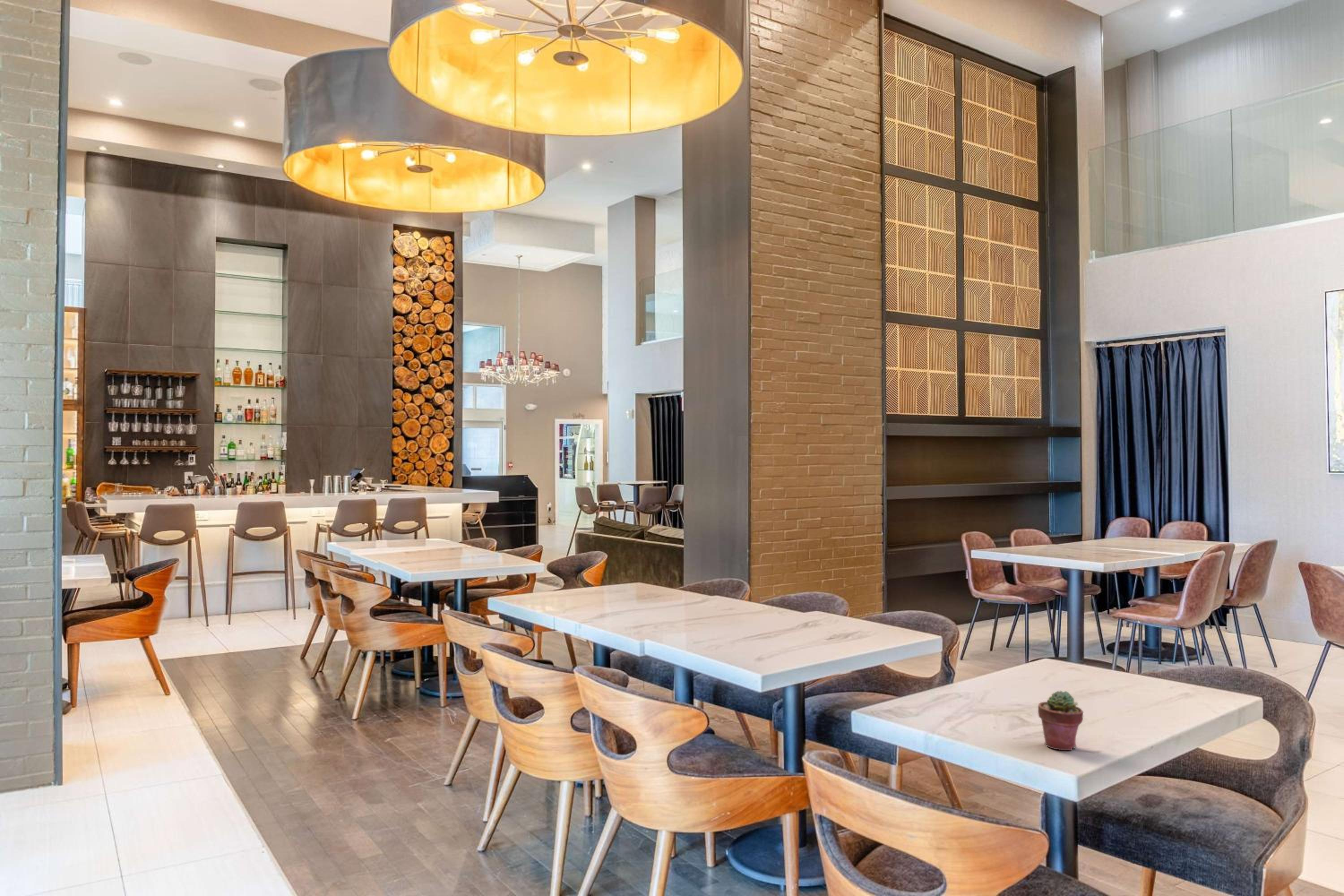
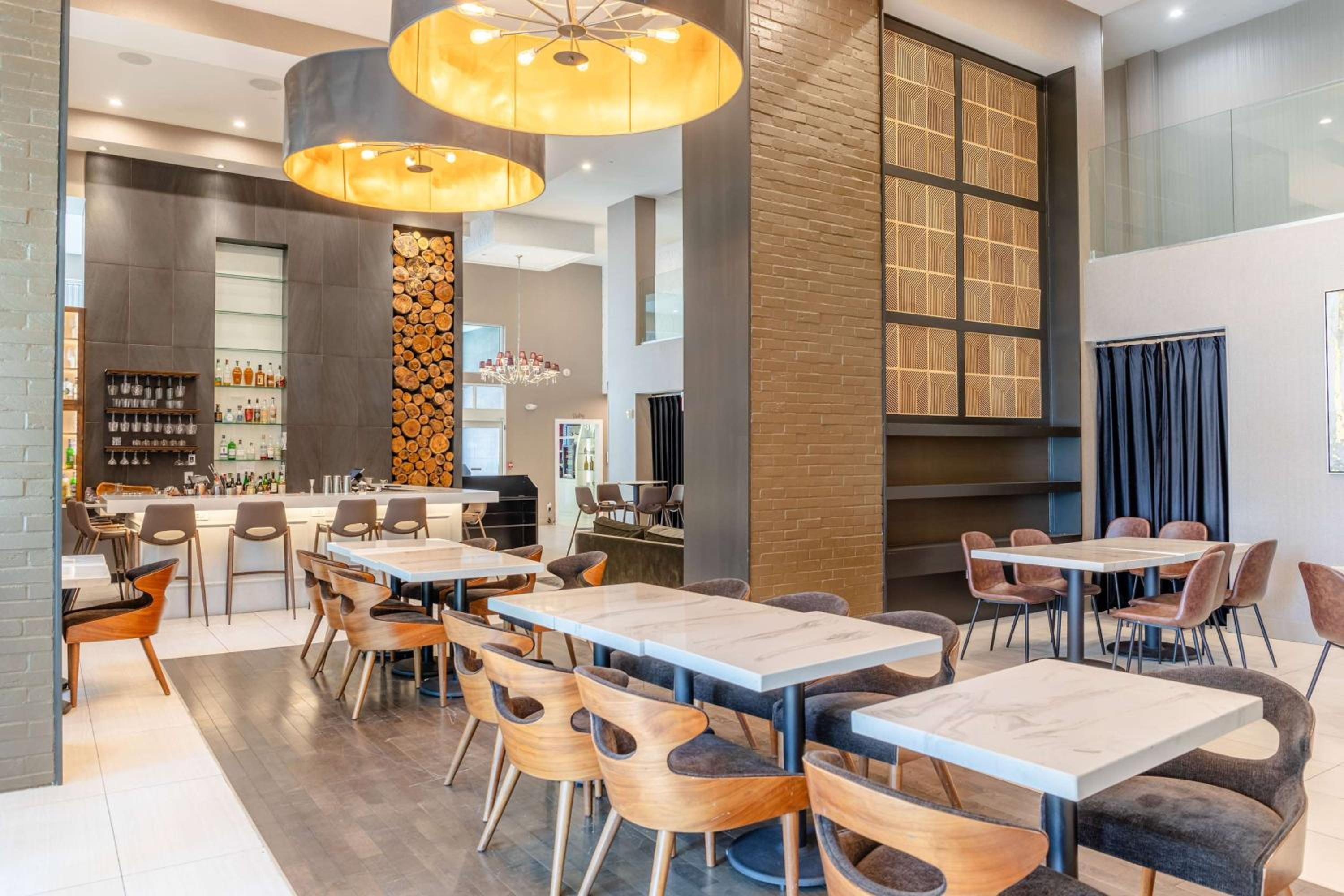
- potted succulent (1060, 718)
